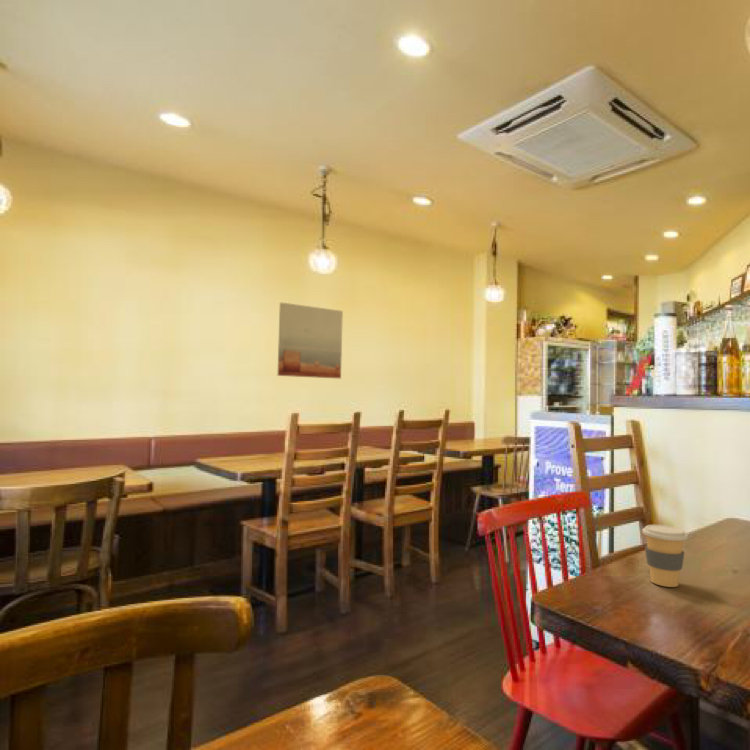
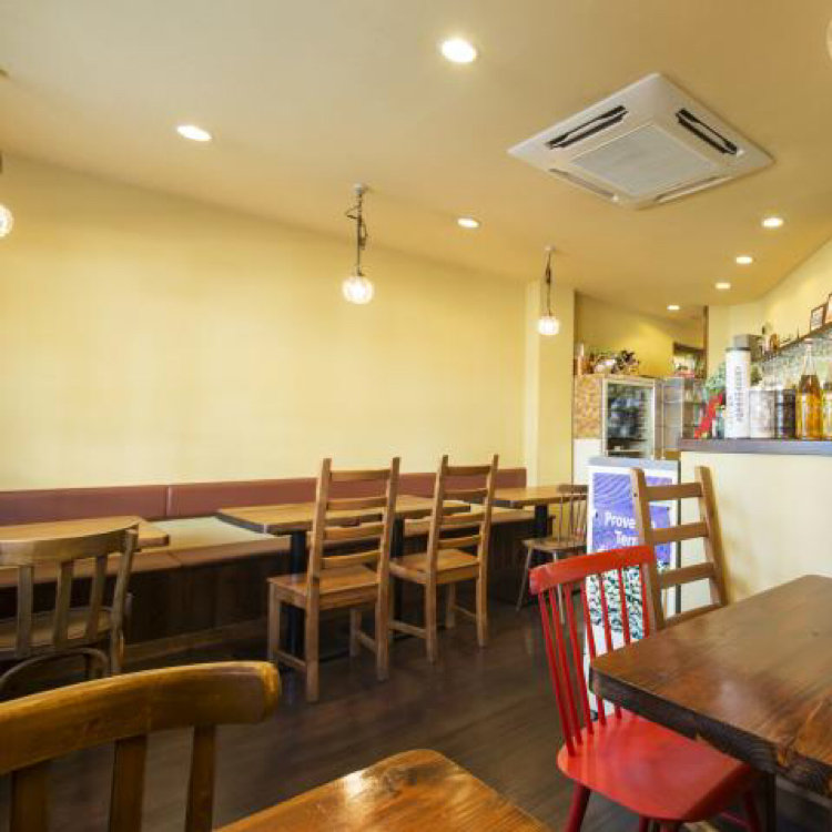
- wall art (311, 342)
- coffee cup (664, 555)
